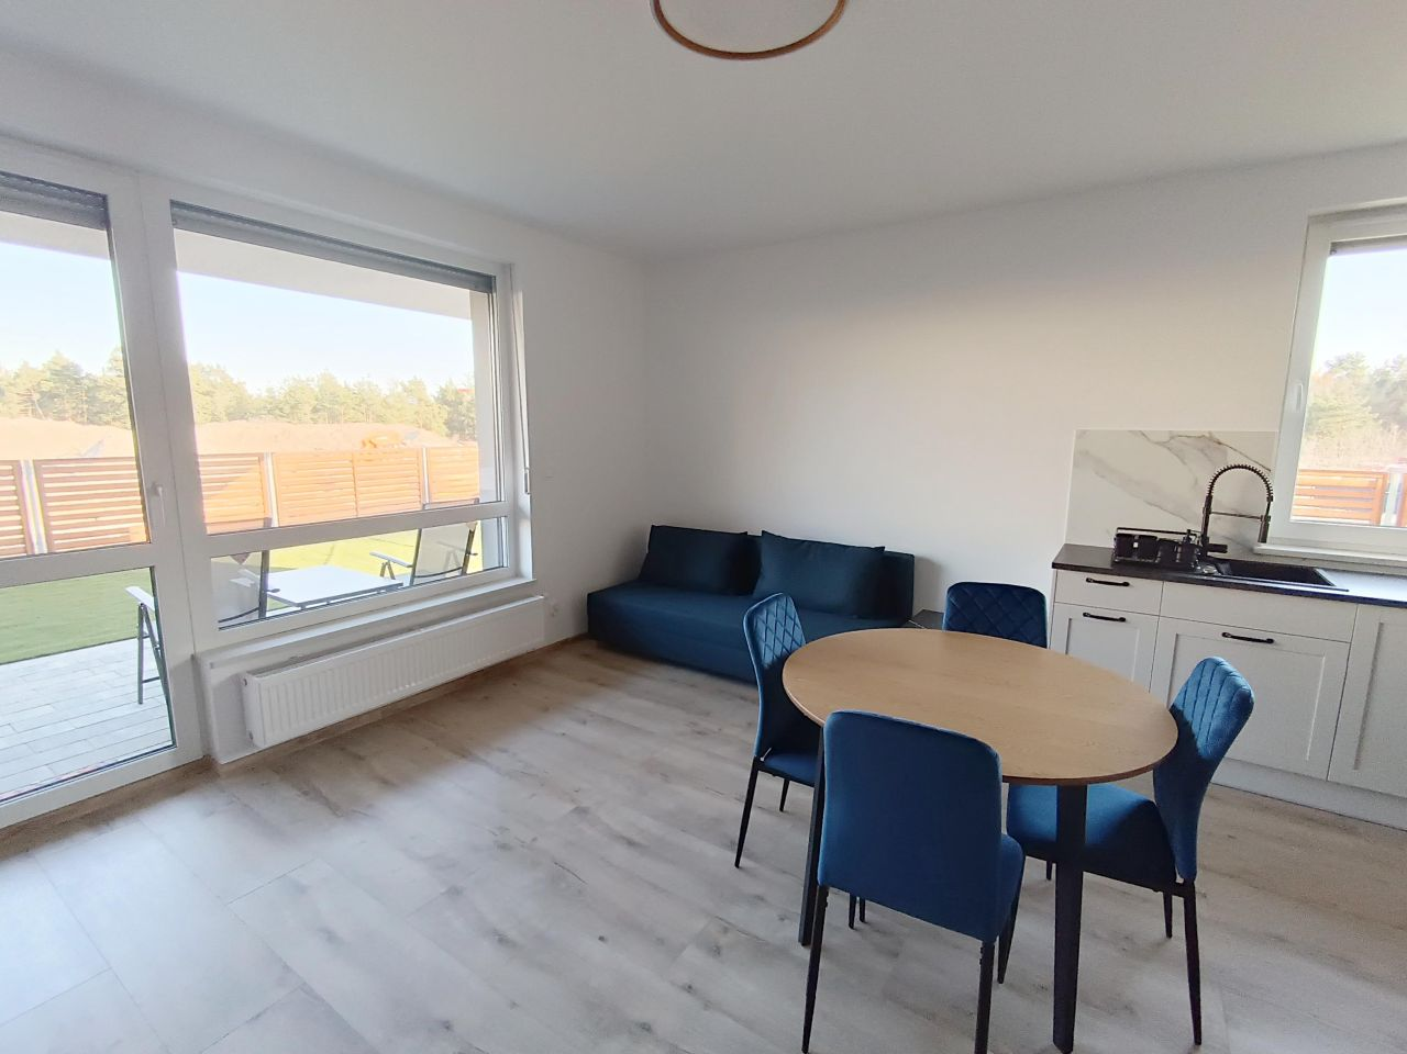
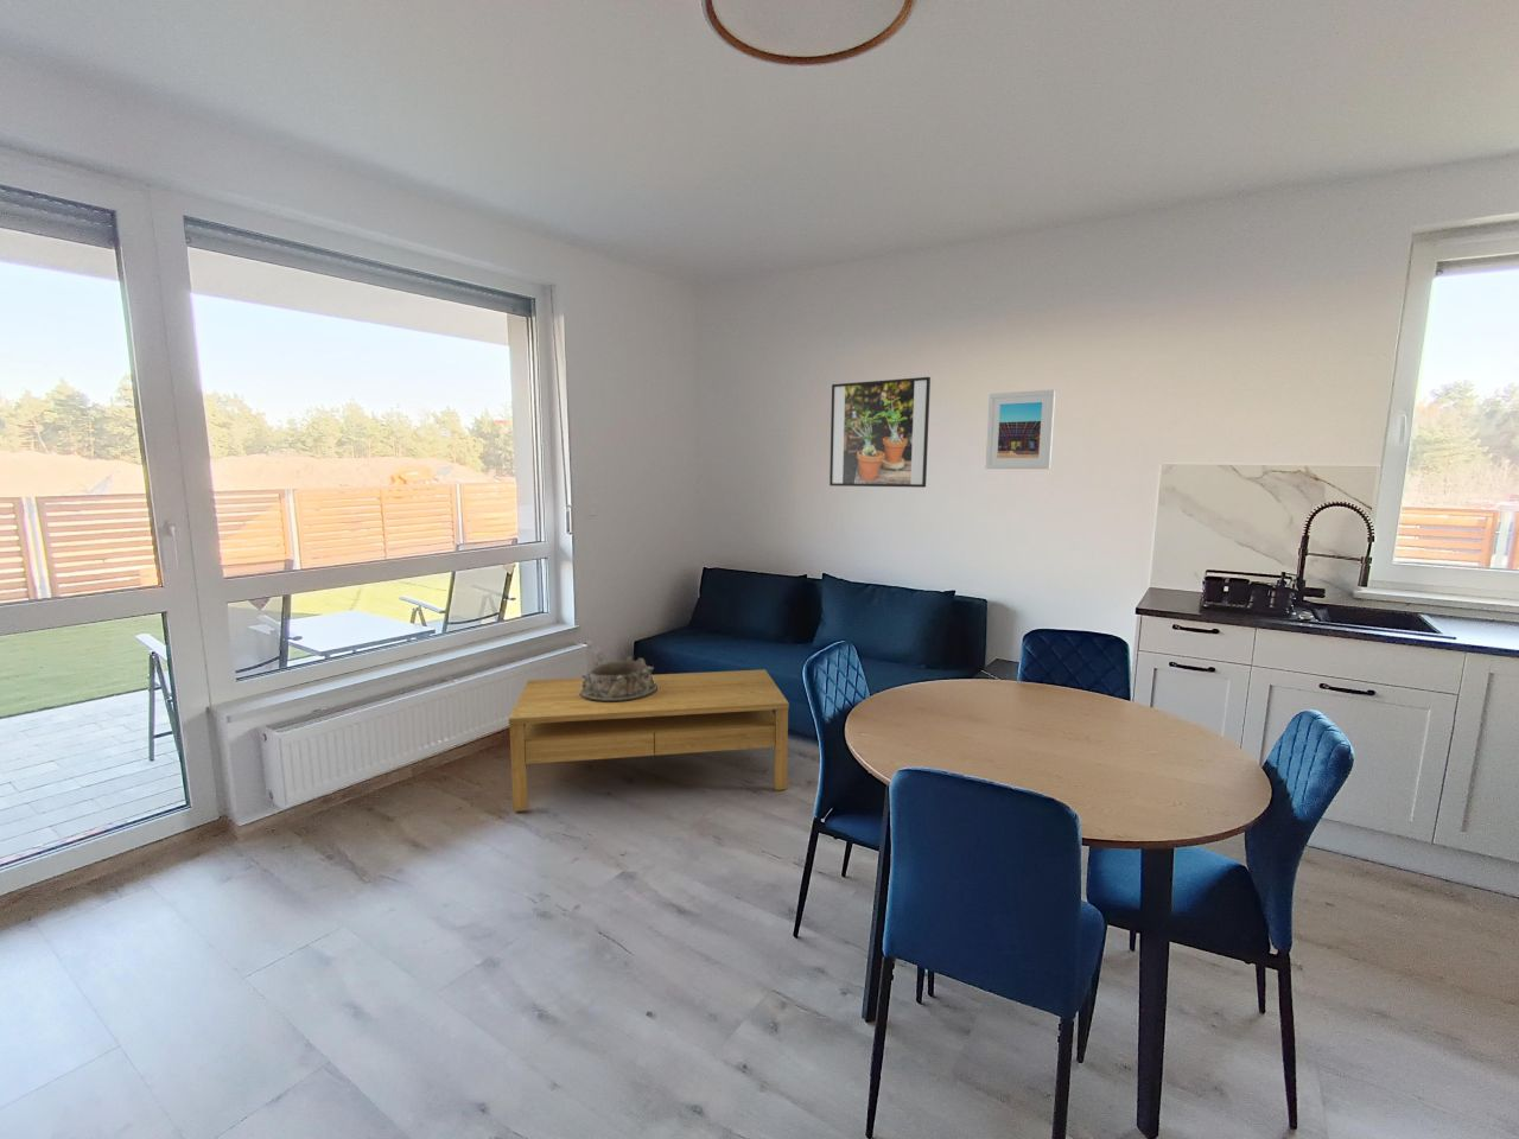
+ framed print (877, 434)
+ coffee table (653, 732)
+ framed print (1019, 431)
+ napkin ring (620, 677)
